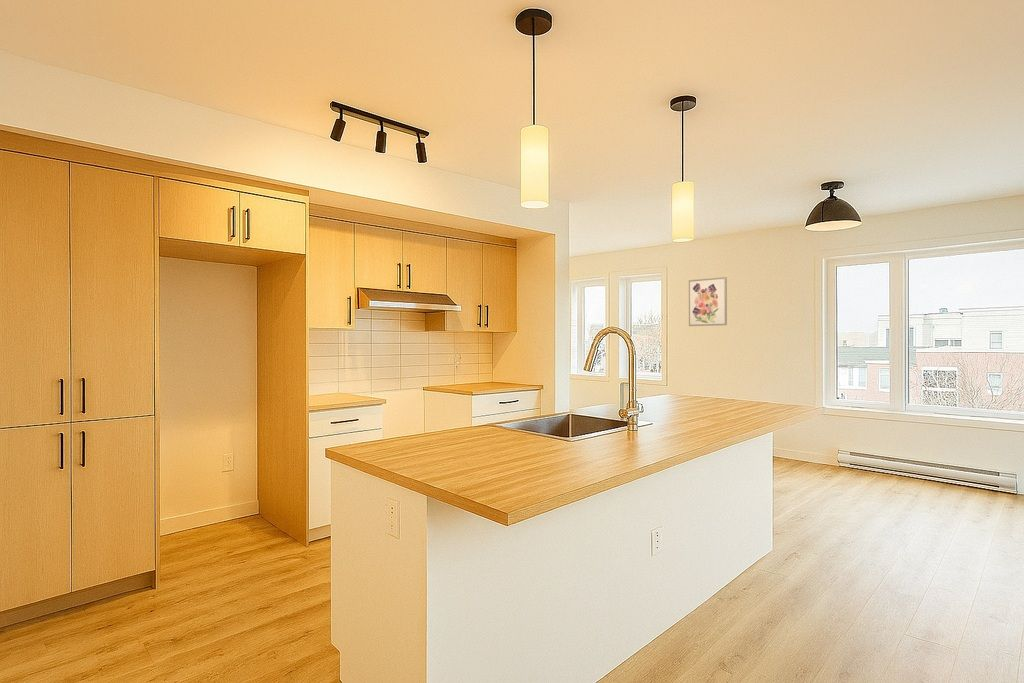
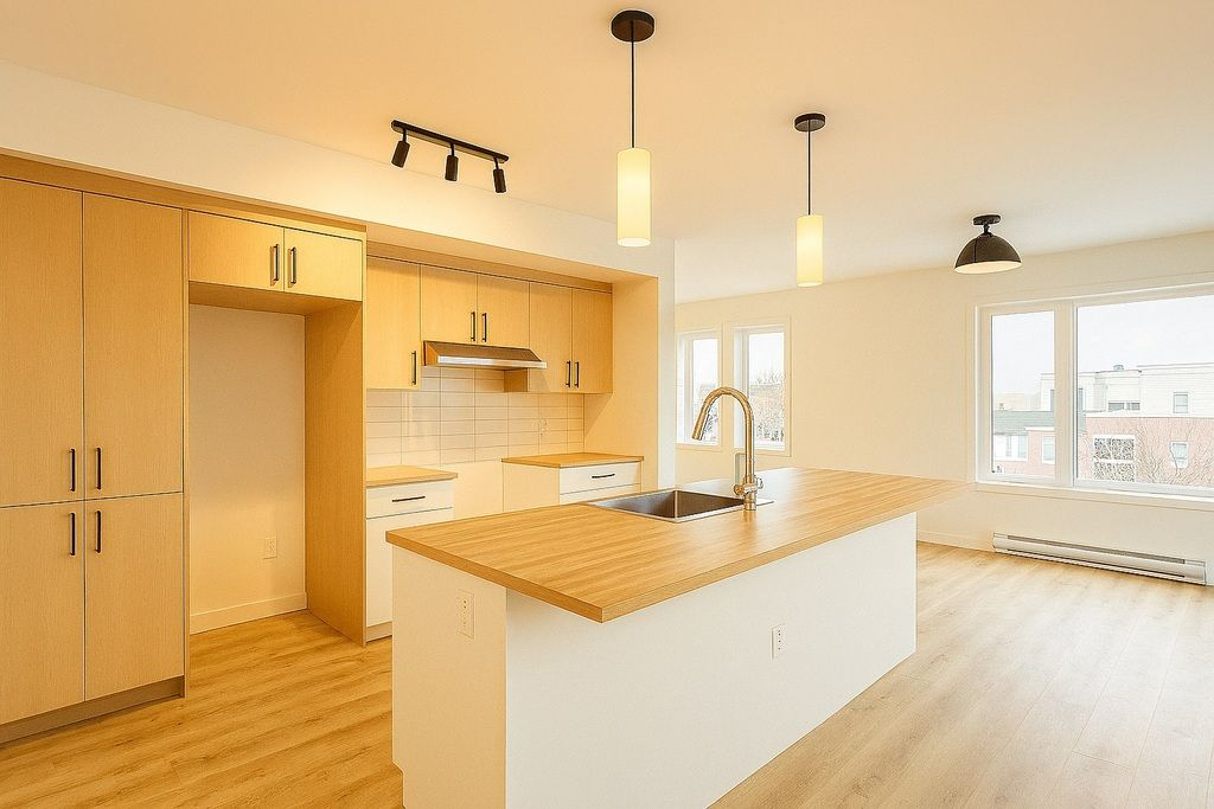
- wall art (707, 302)
